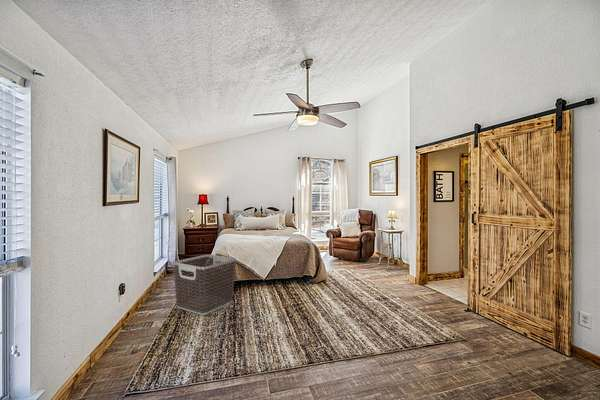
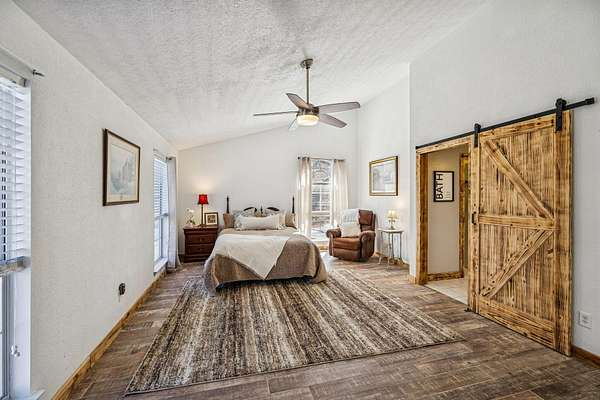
- clothes hamper (205, 282)
